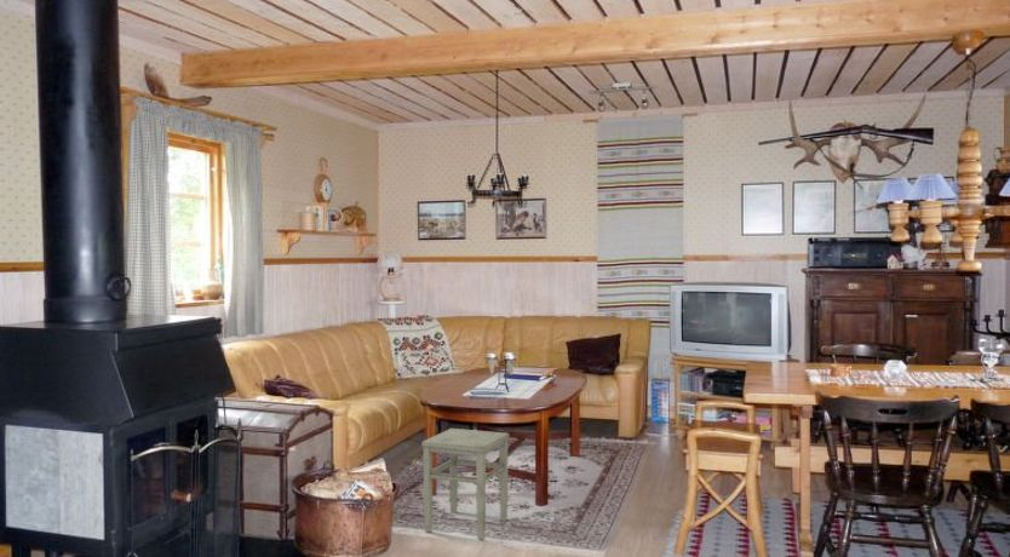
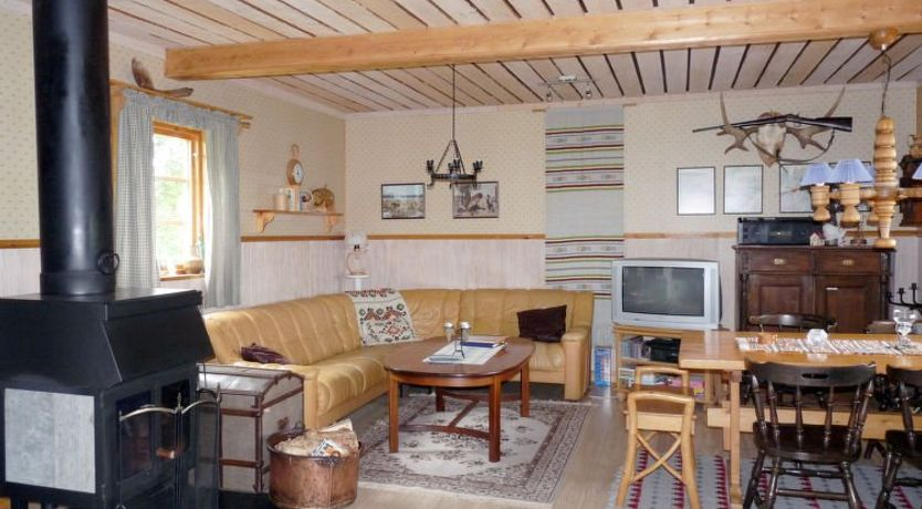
- stool (466, 481)
